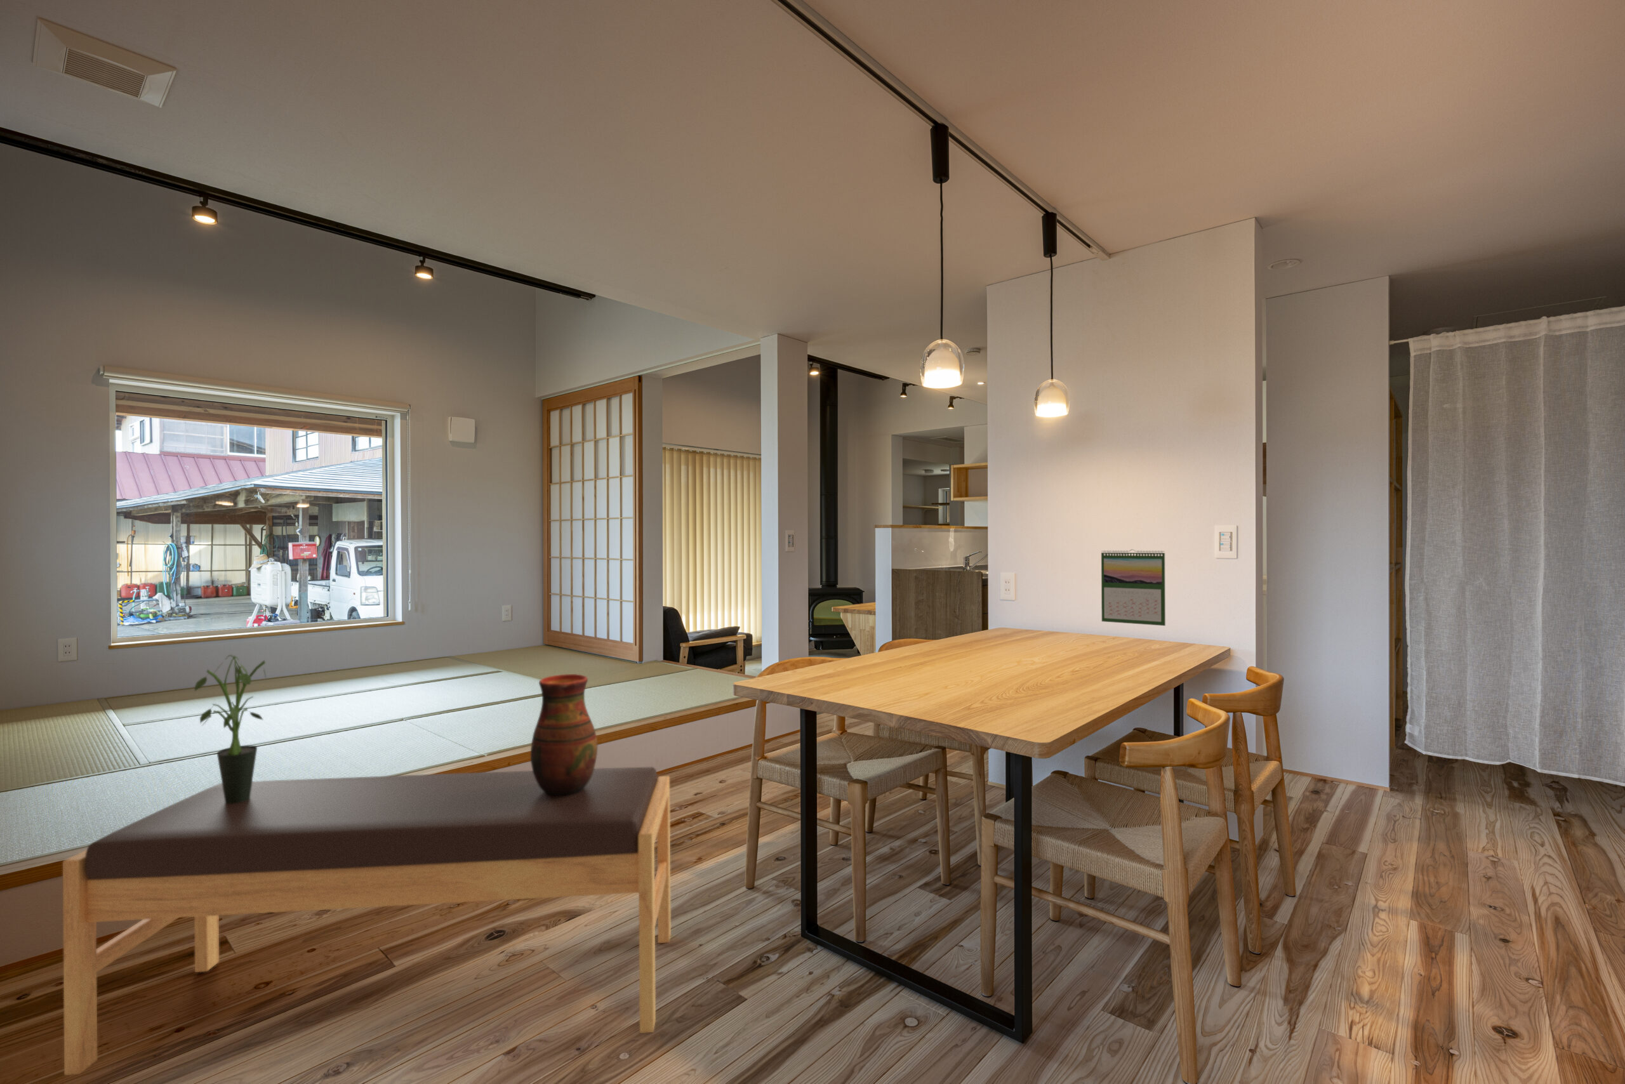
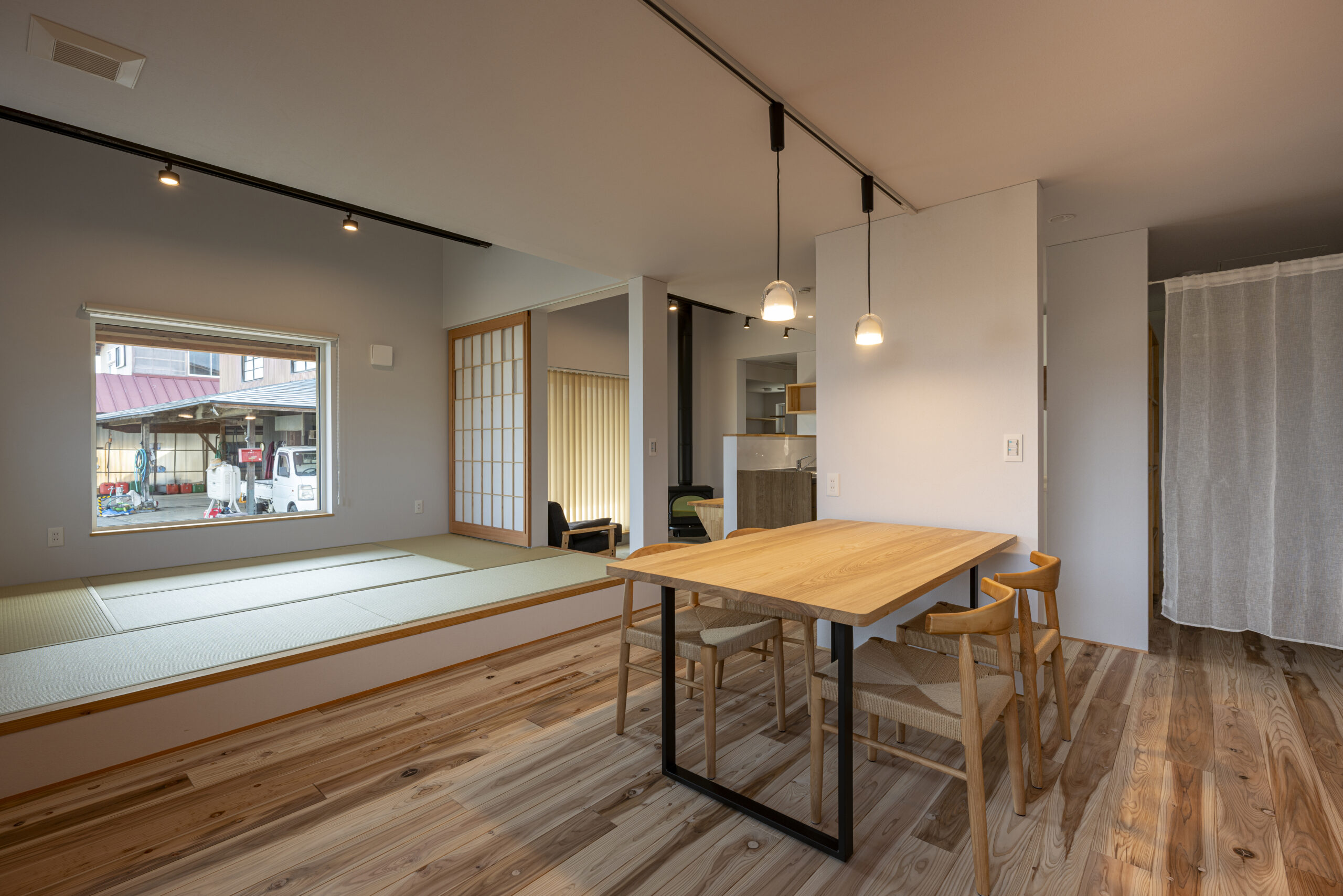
- potted plant (230, 728)
- bench (411, 896)
- calendar (1133, 586)
- ceramic vessel (564, 733)
